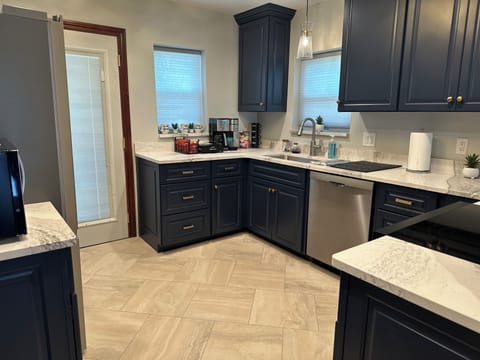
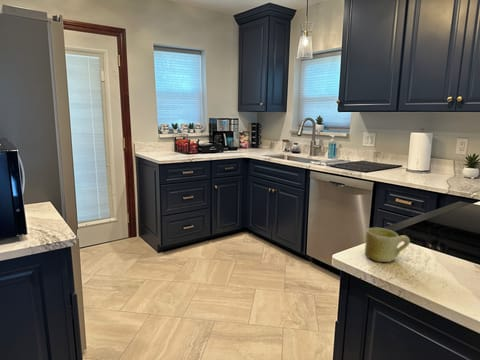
+ mug (386, 245)
